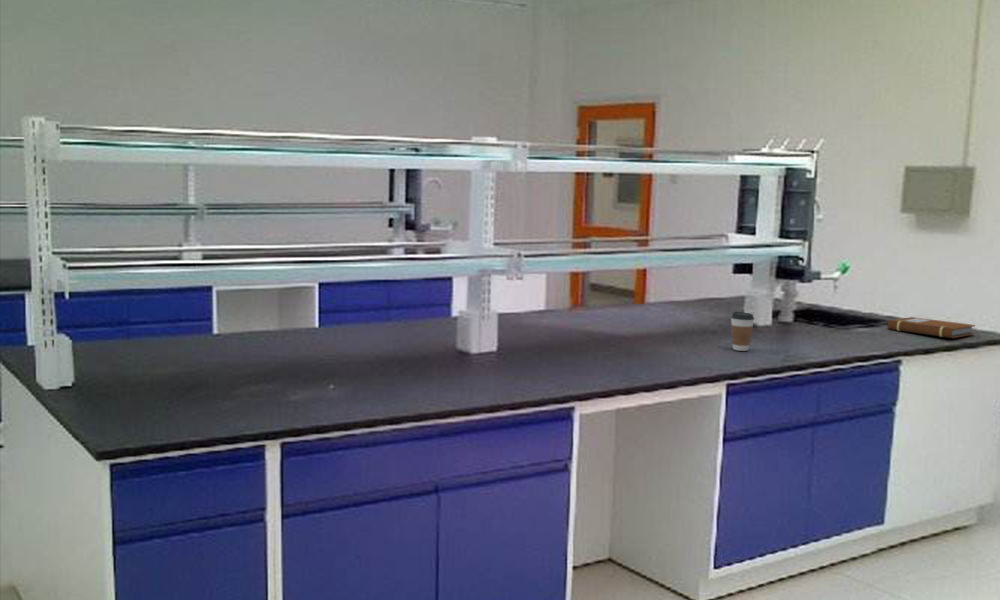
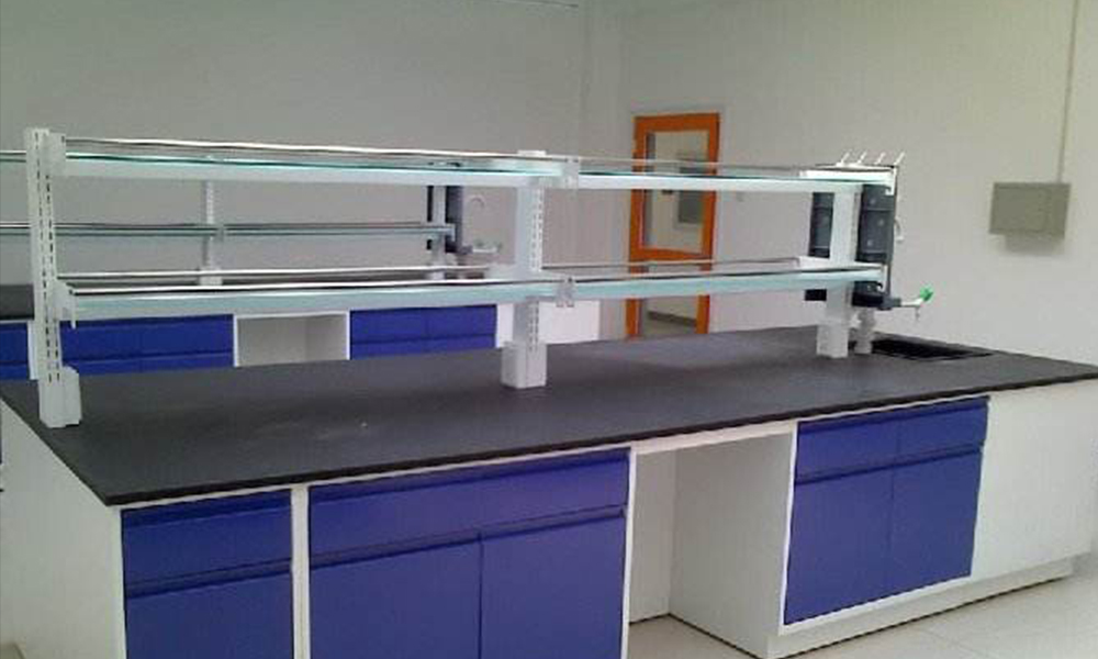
- coffee cup (741, 331)
- notebook (929, 326)
